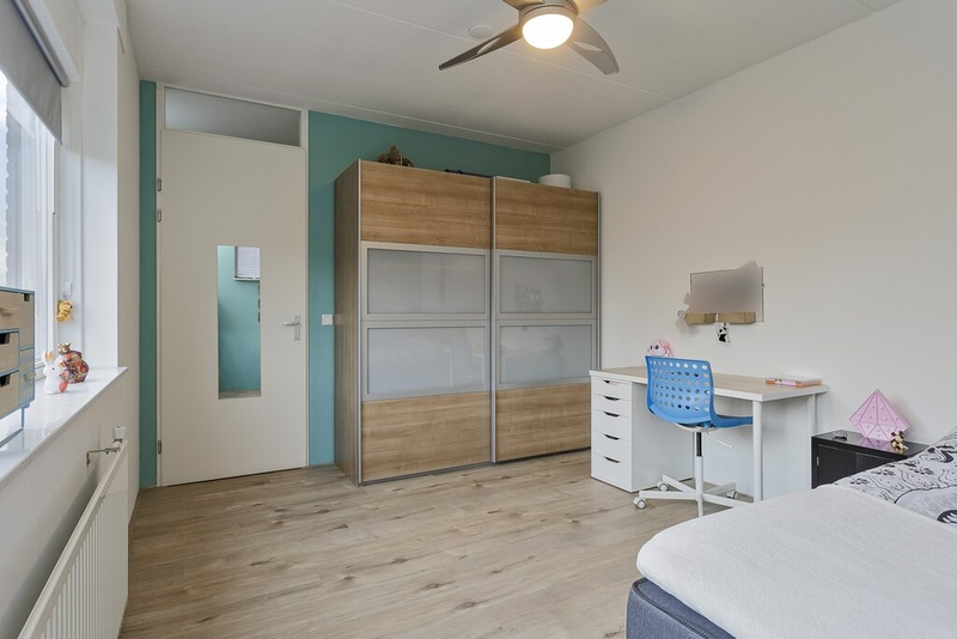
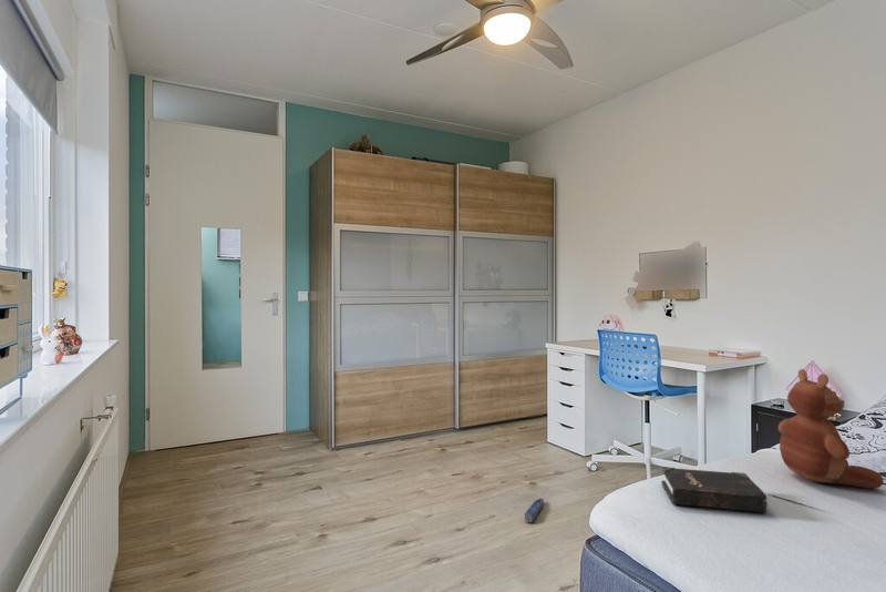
+ toy (827, 425)
+ toy train (535, 508)
+ hardback book (710, 488)
